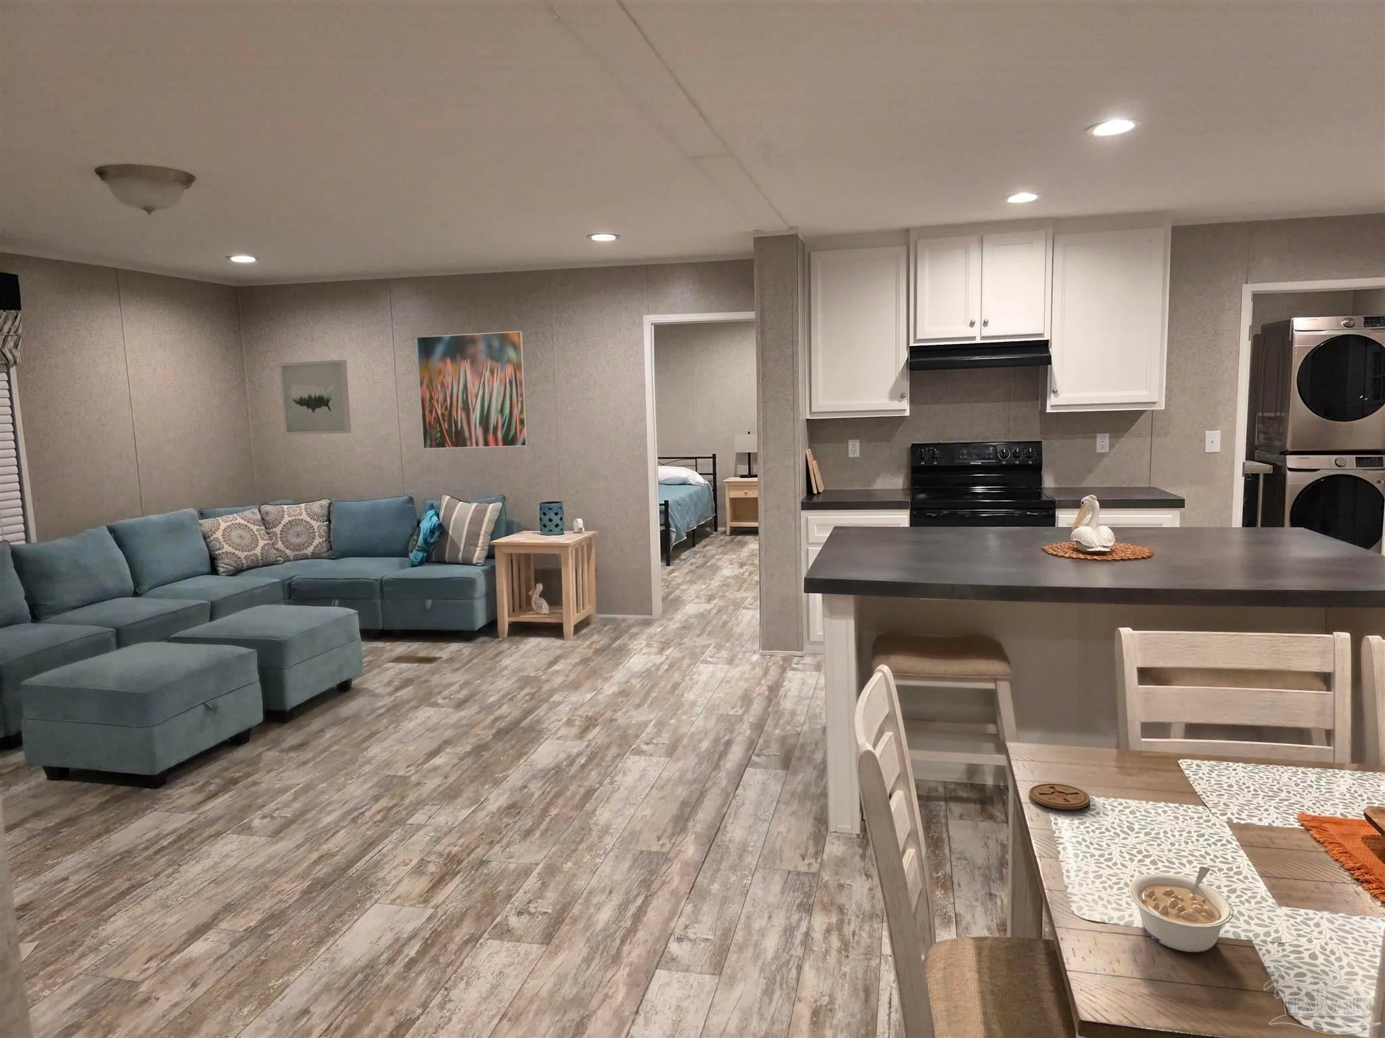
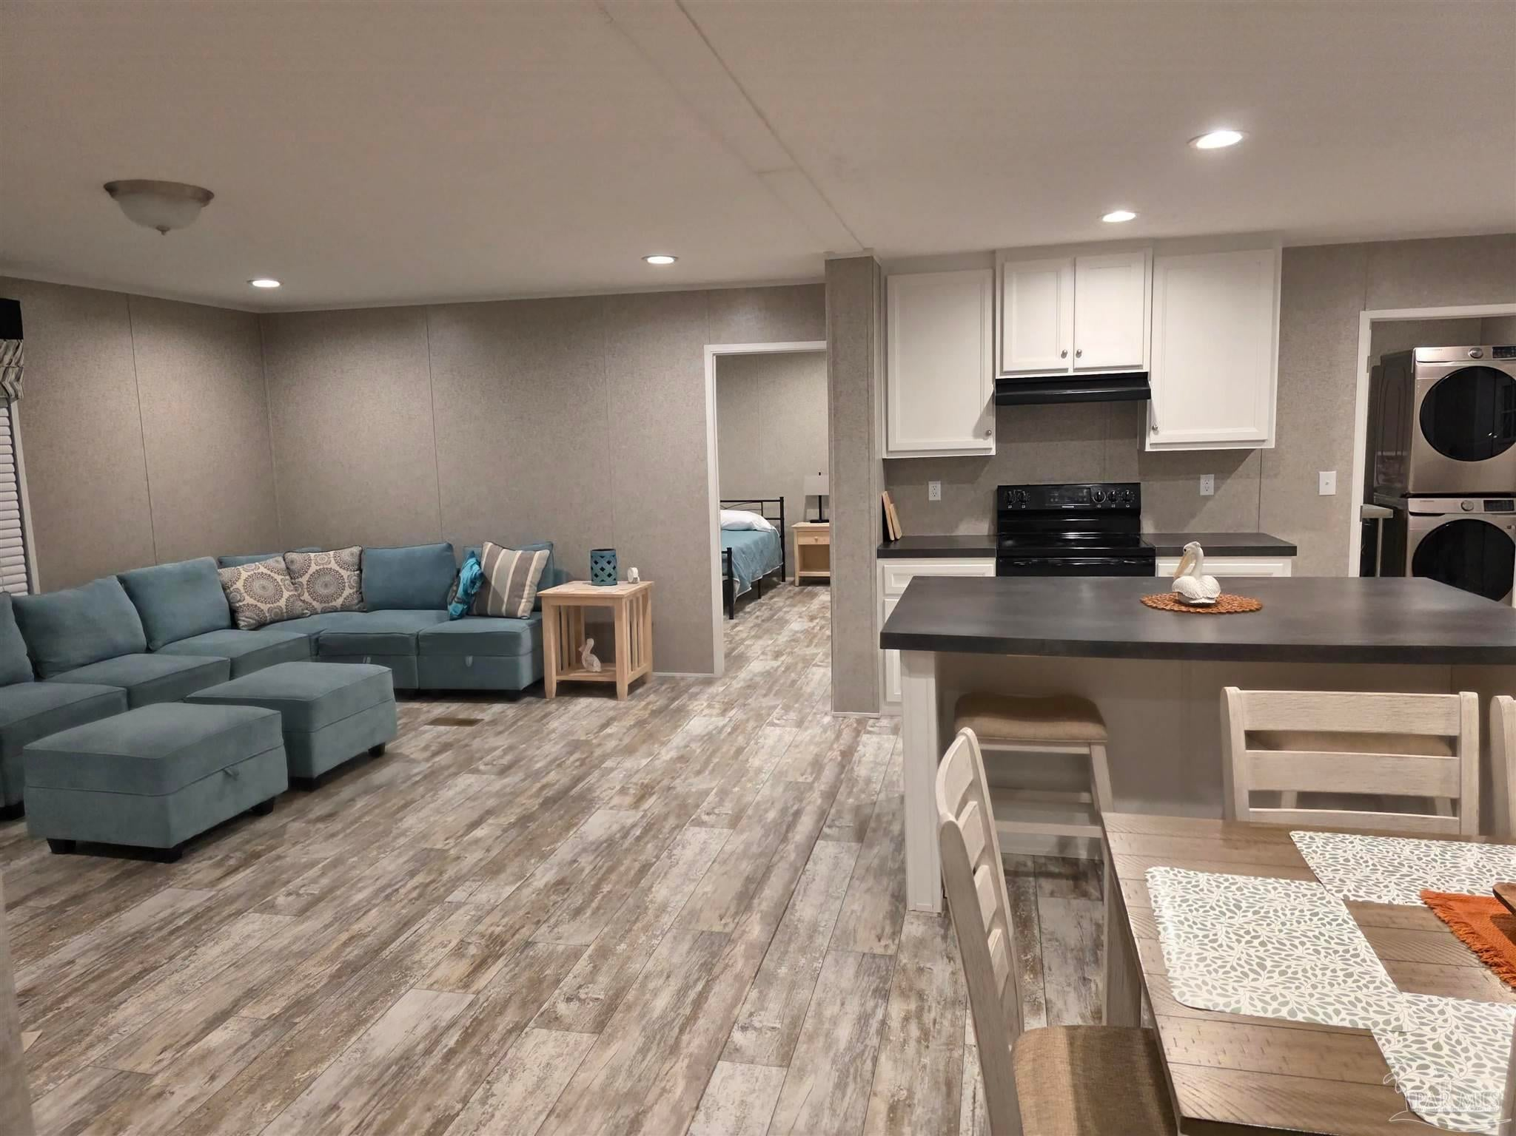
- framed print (472, 390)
- coaster (1059, 796)
- legume (1178, 909)
- wall art (315, 397)
